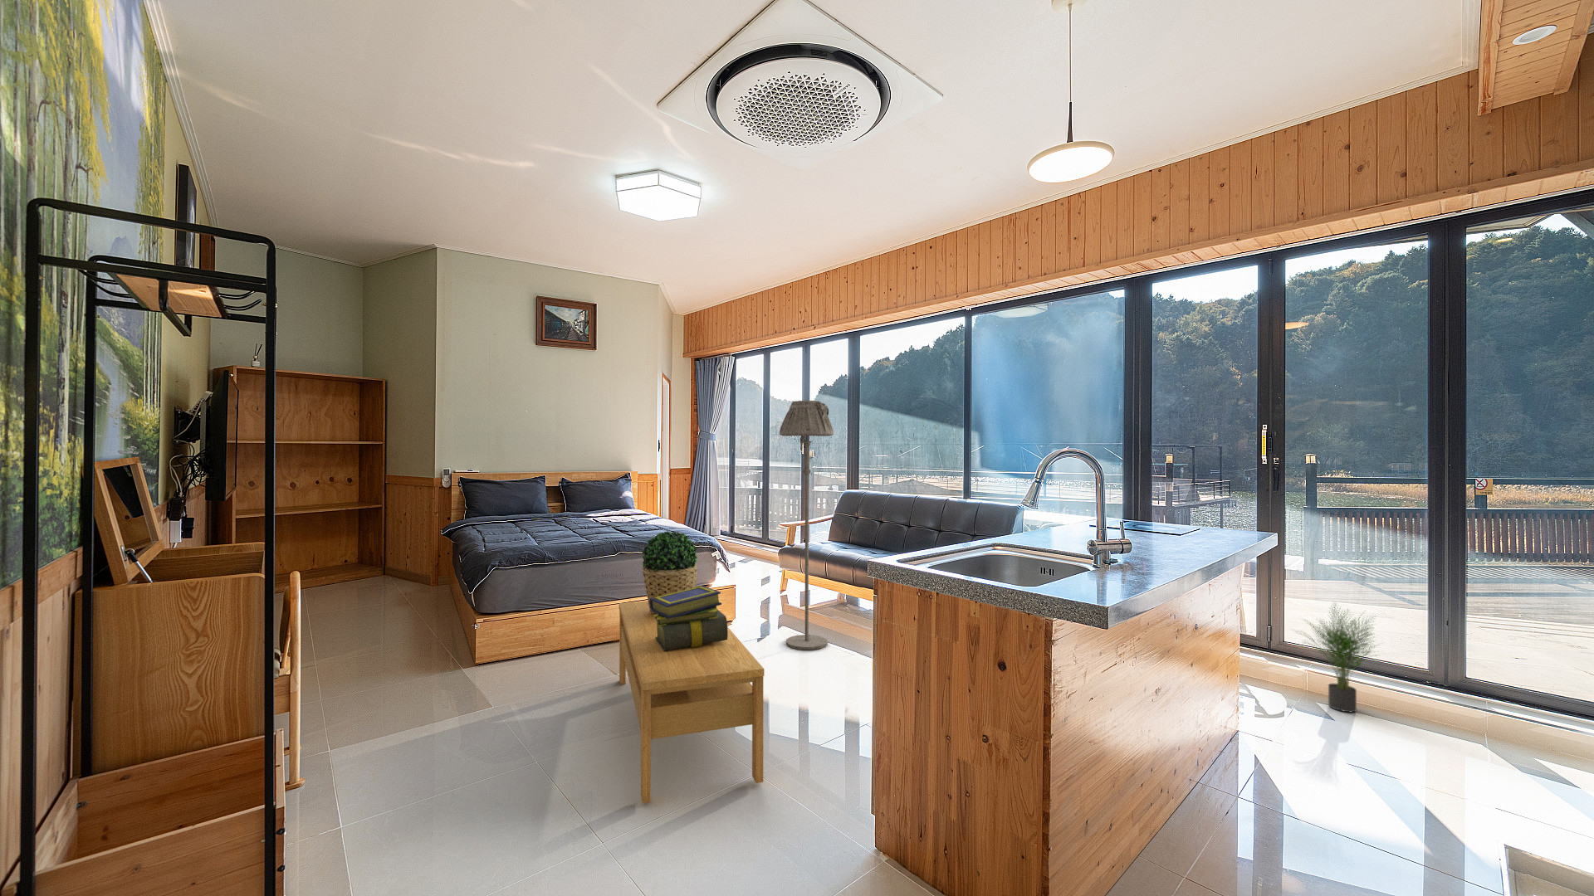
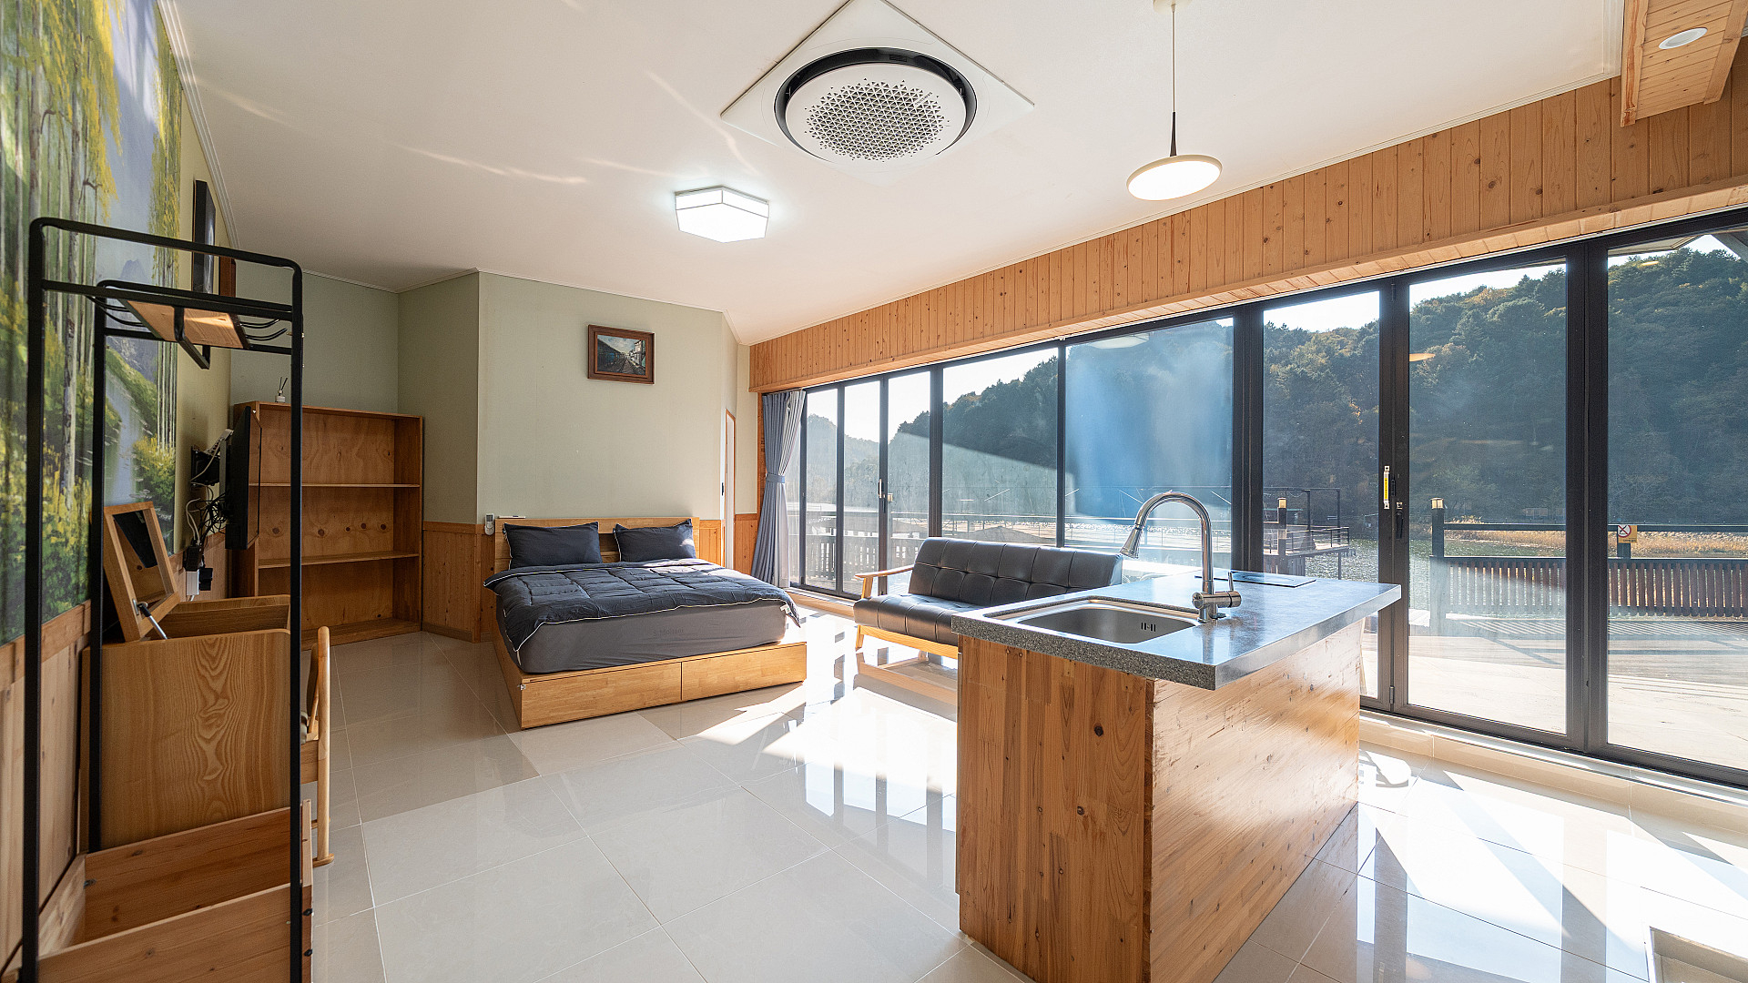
- potted plant (670, 571)
- stack of books (688, 616)
- potted plant (1335, 653)
- floor lamp (806, 522)
- coffee table (679, 677)
